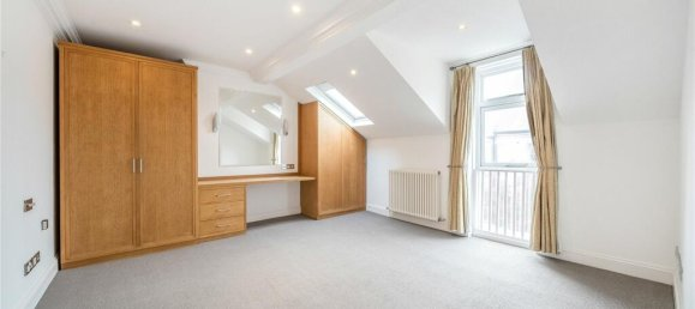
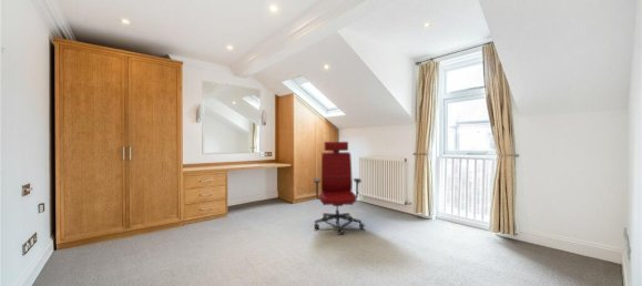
+ office chair (338, 184)
